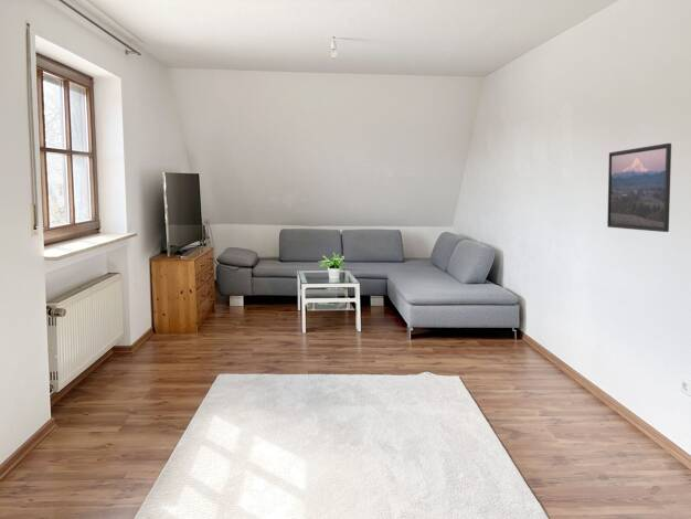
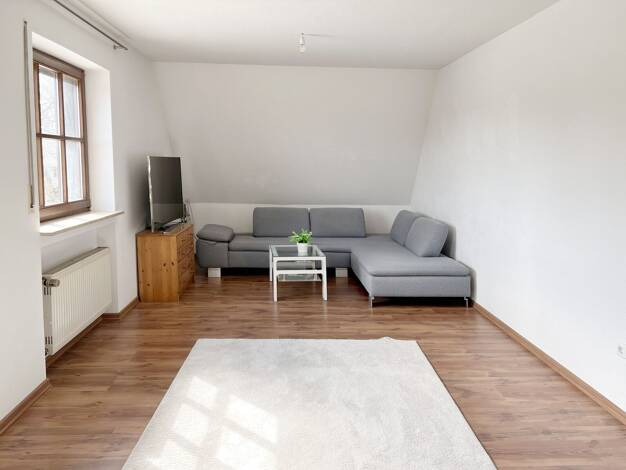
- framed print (636, 189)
